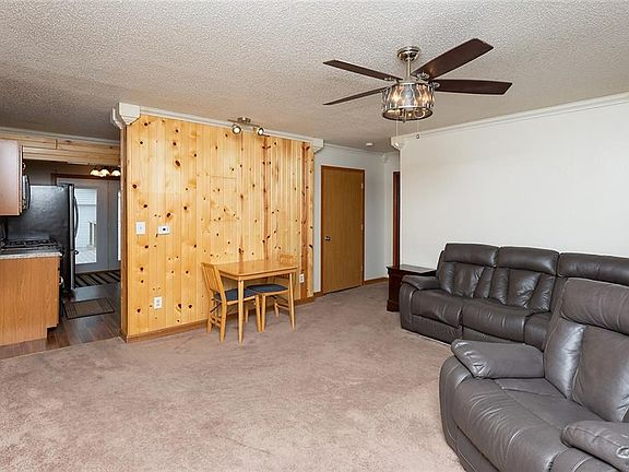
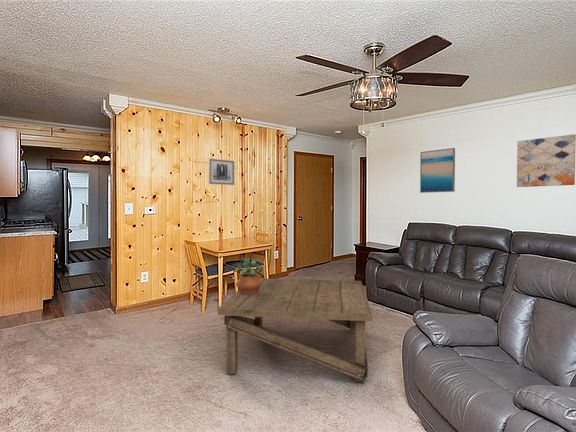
+ wall art (544, 162)
+ coffee table (301, 318)
+ wall art (437, 171)
+ potted plant (247, 275)
+ wall art (221, 172)
